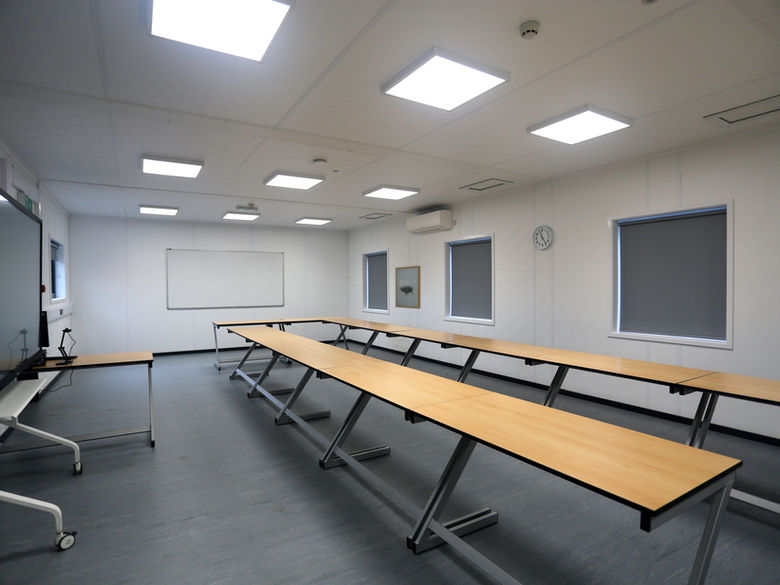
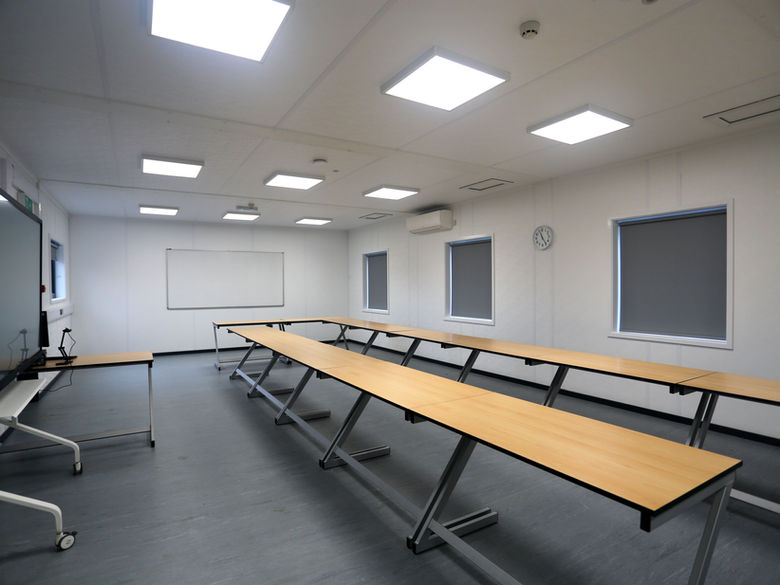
- wall art (407, 287)
